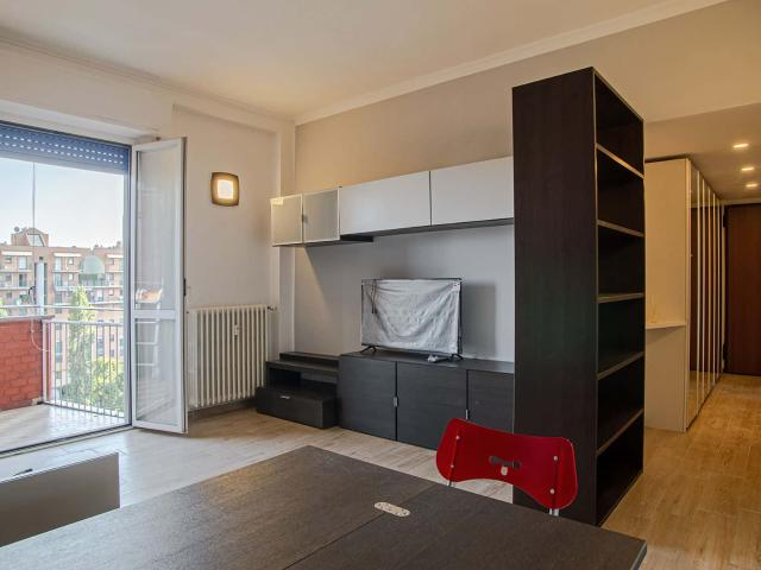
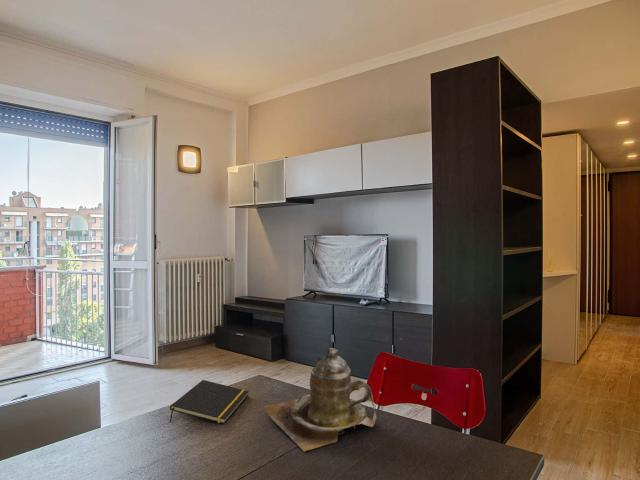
+ teapot (321, 384)
+ notepad (212, 399)
